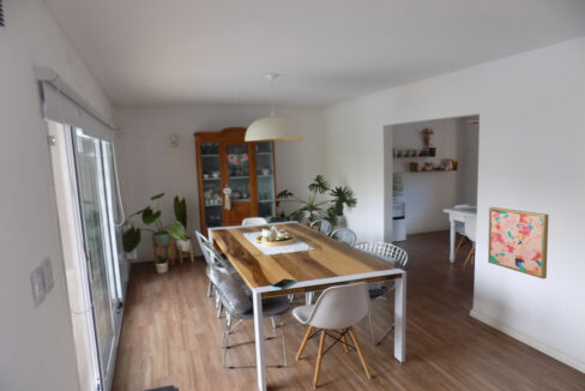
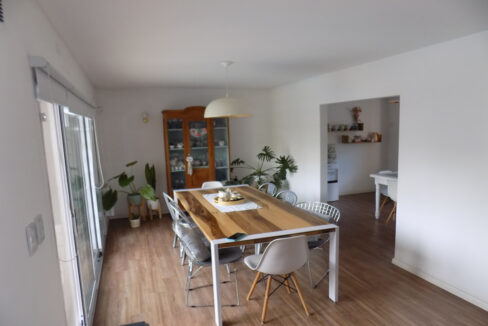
- wall art (515, 240)
